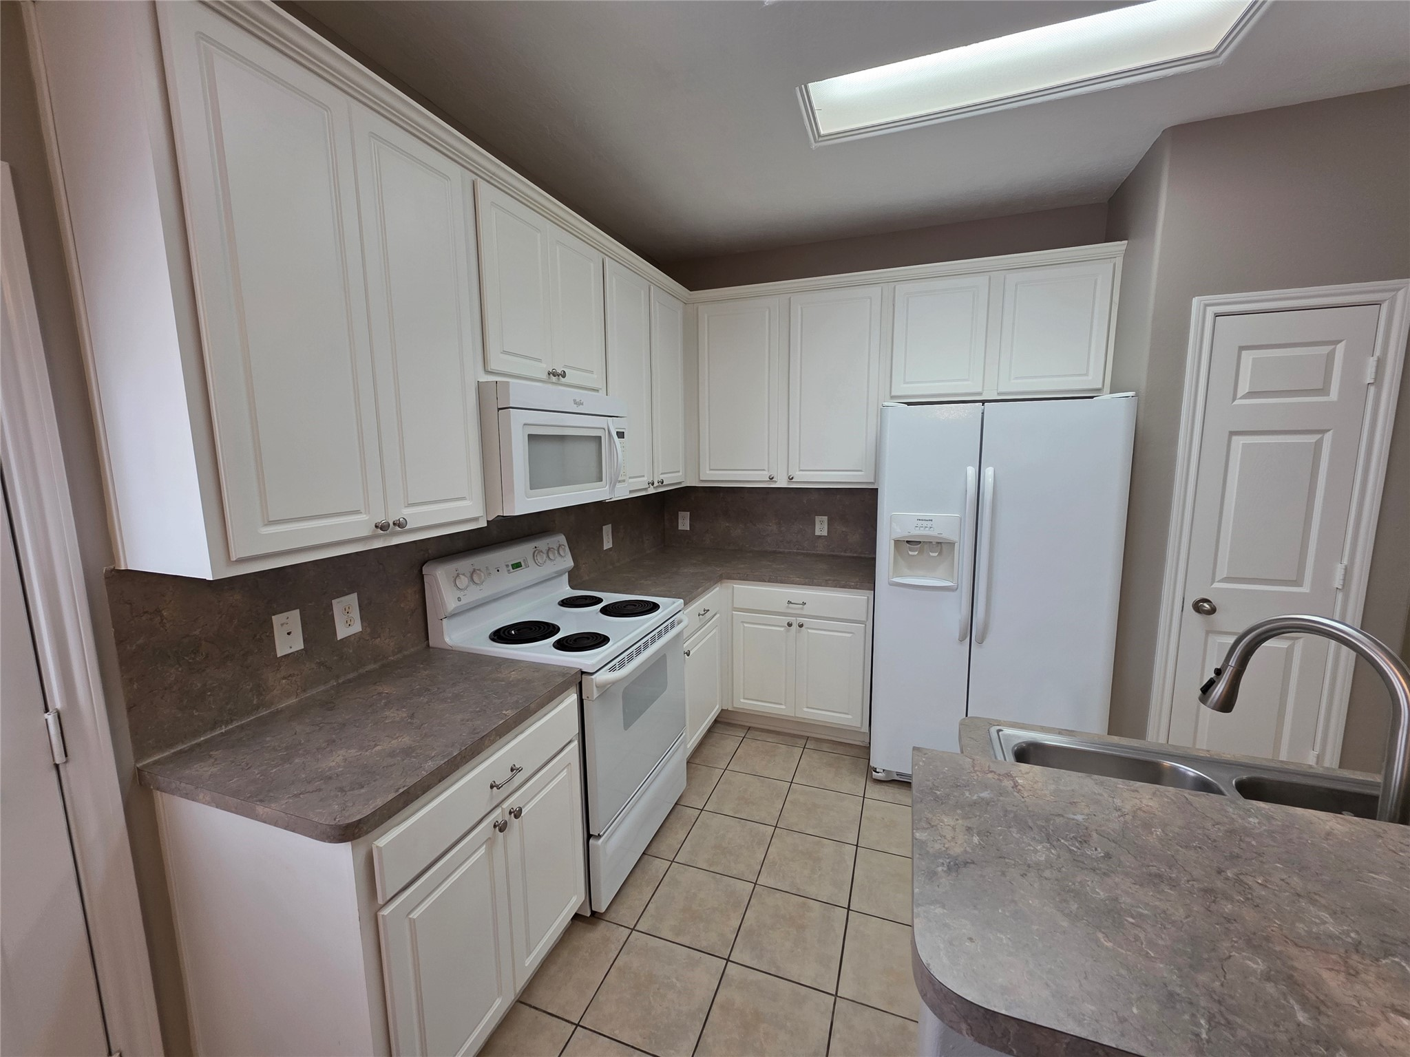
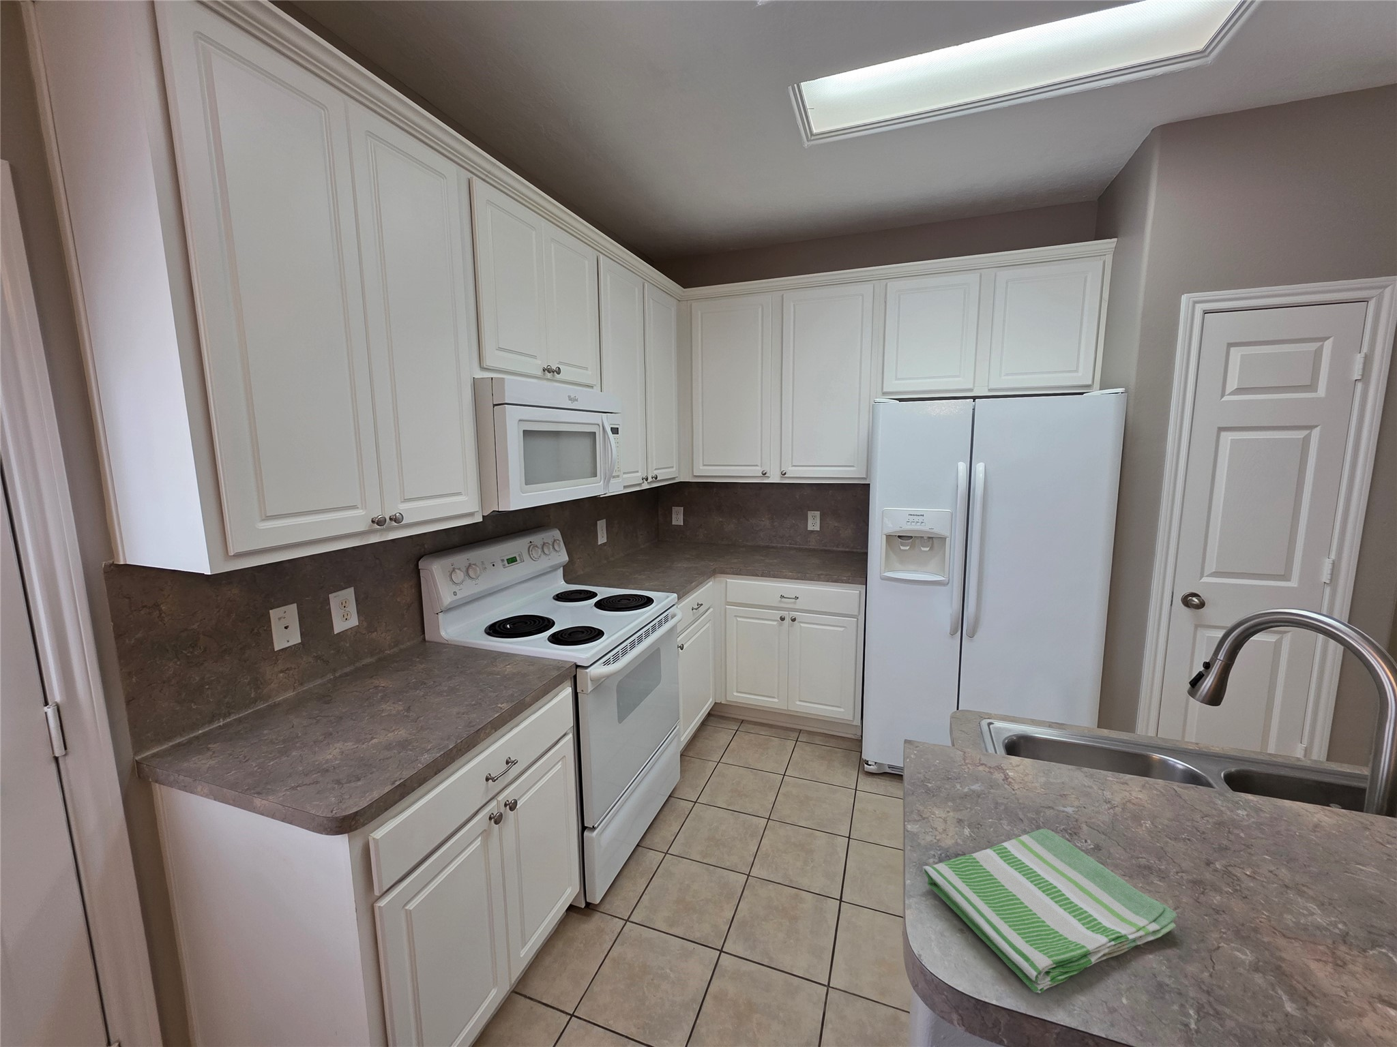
+ dish towel (1041, 894)
